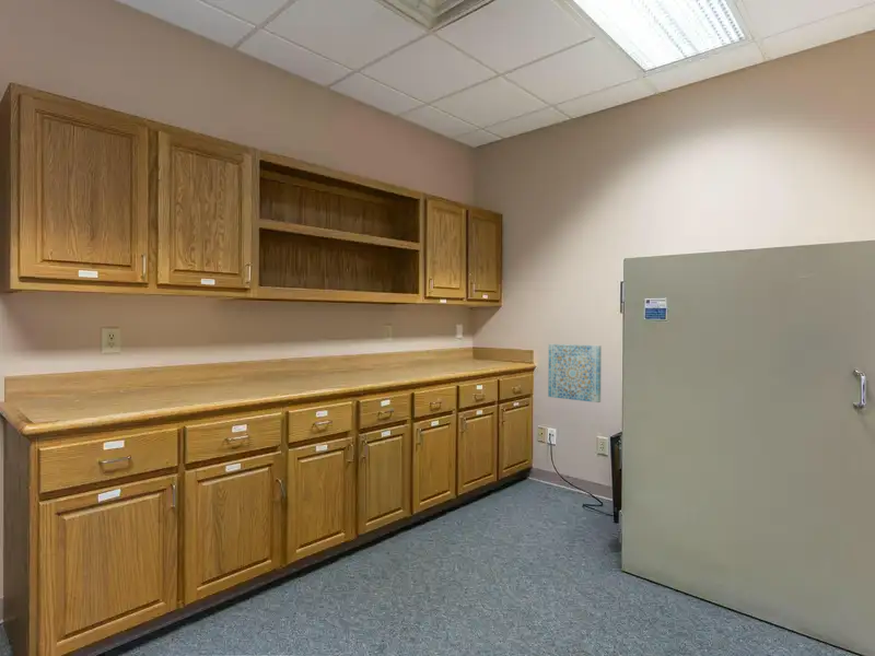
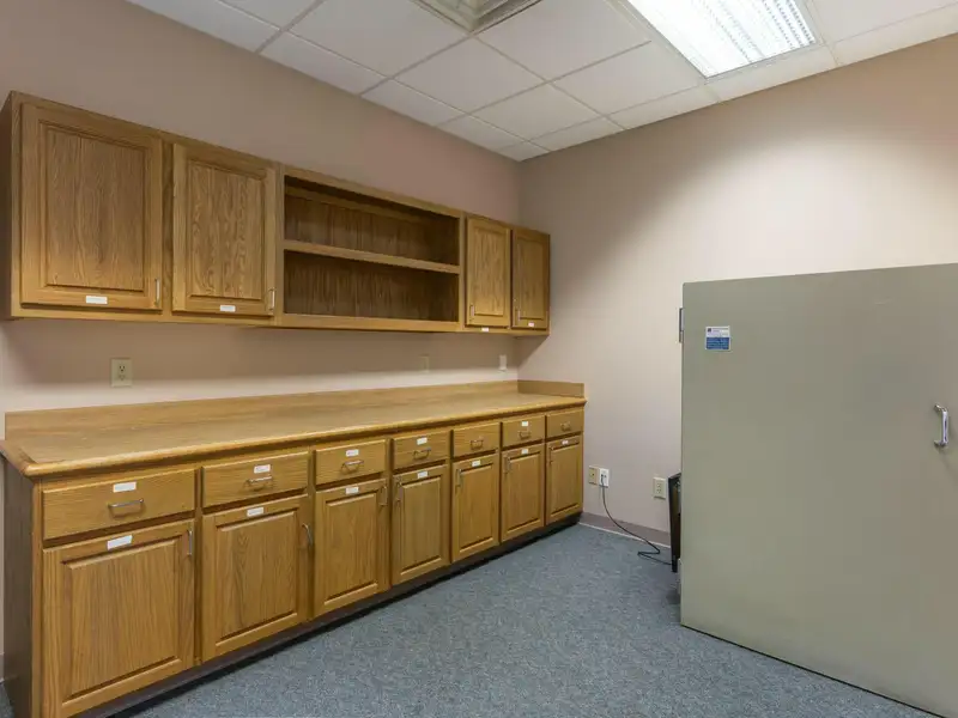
- wall art (573, 372)
